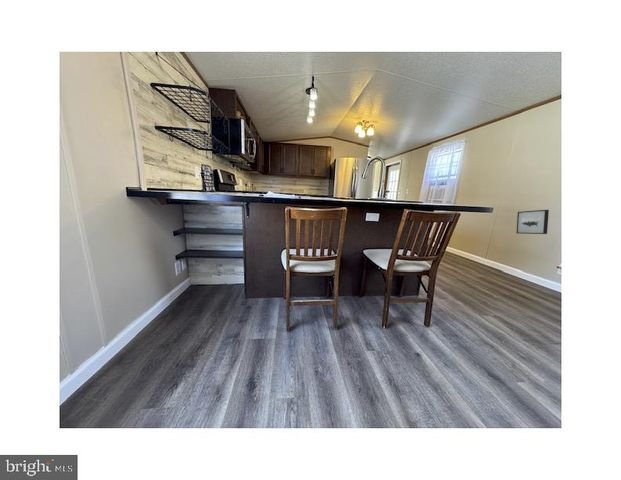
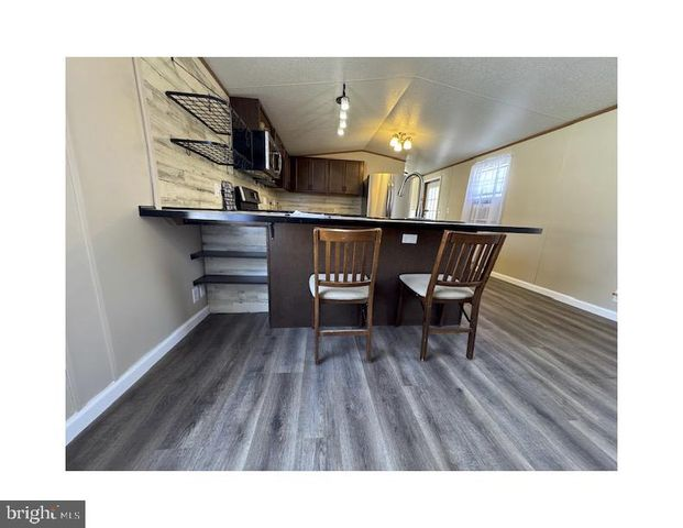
- wall art (531, 222)
